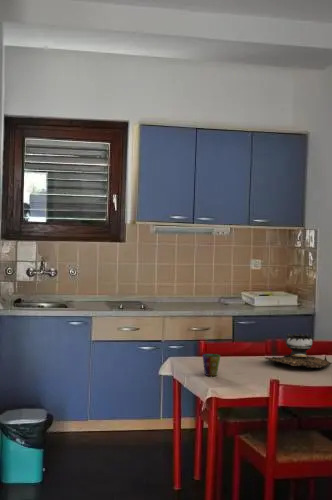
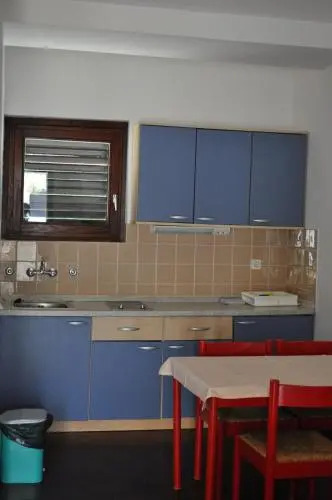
- brazier (299, 349)
- cup (209, 365)
